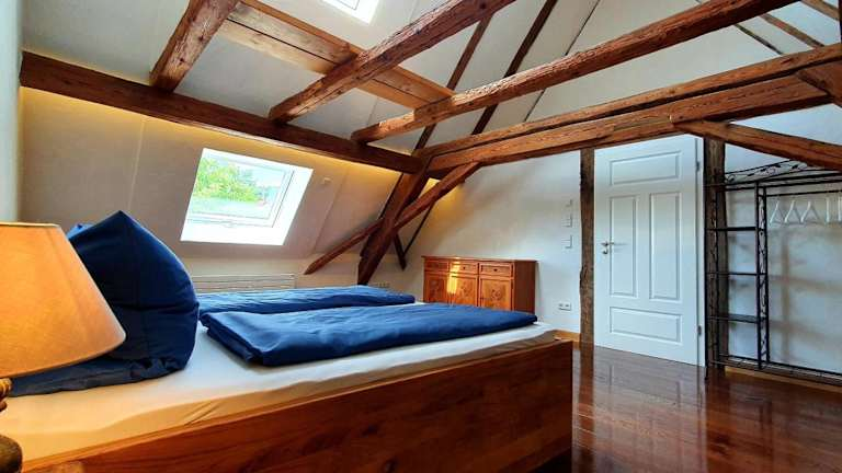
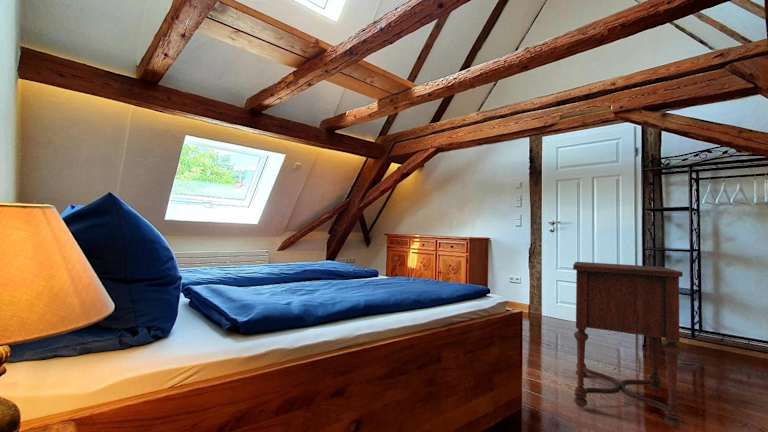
+ side table (620, 331)
